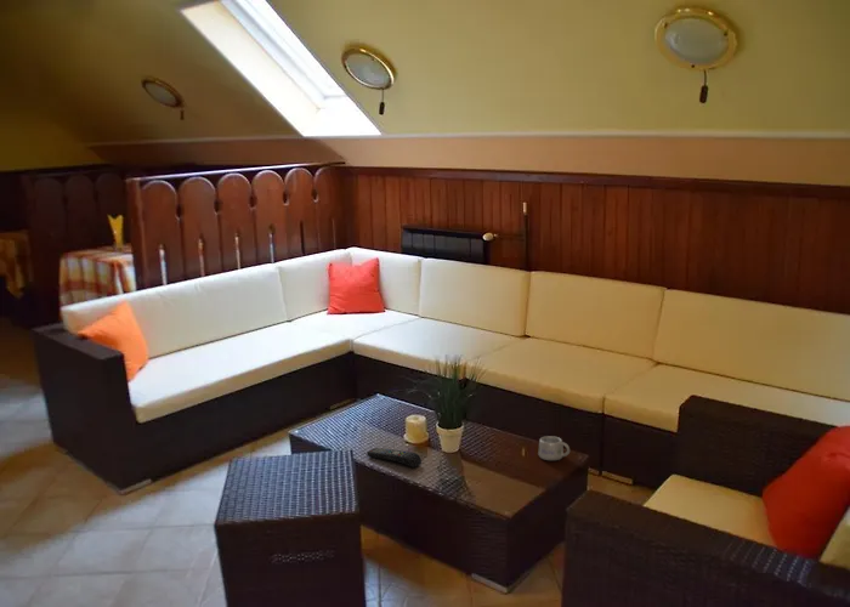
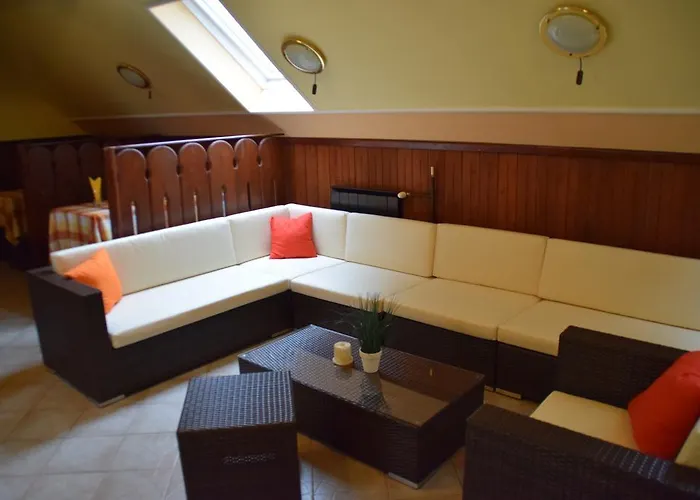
- remote control (393, 455)
- mug (554, 448)
